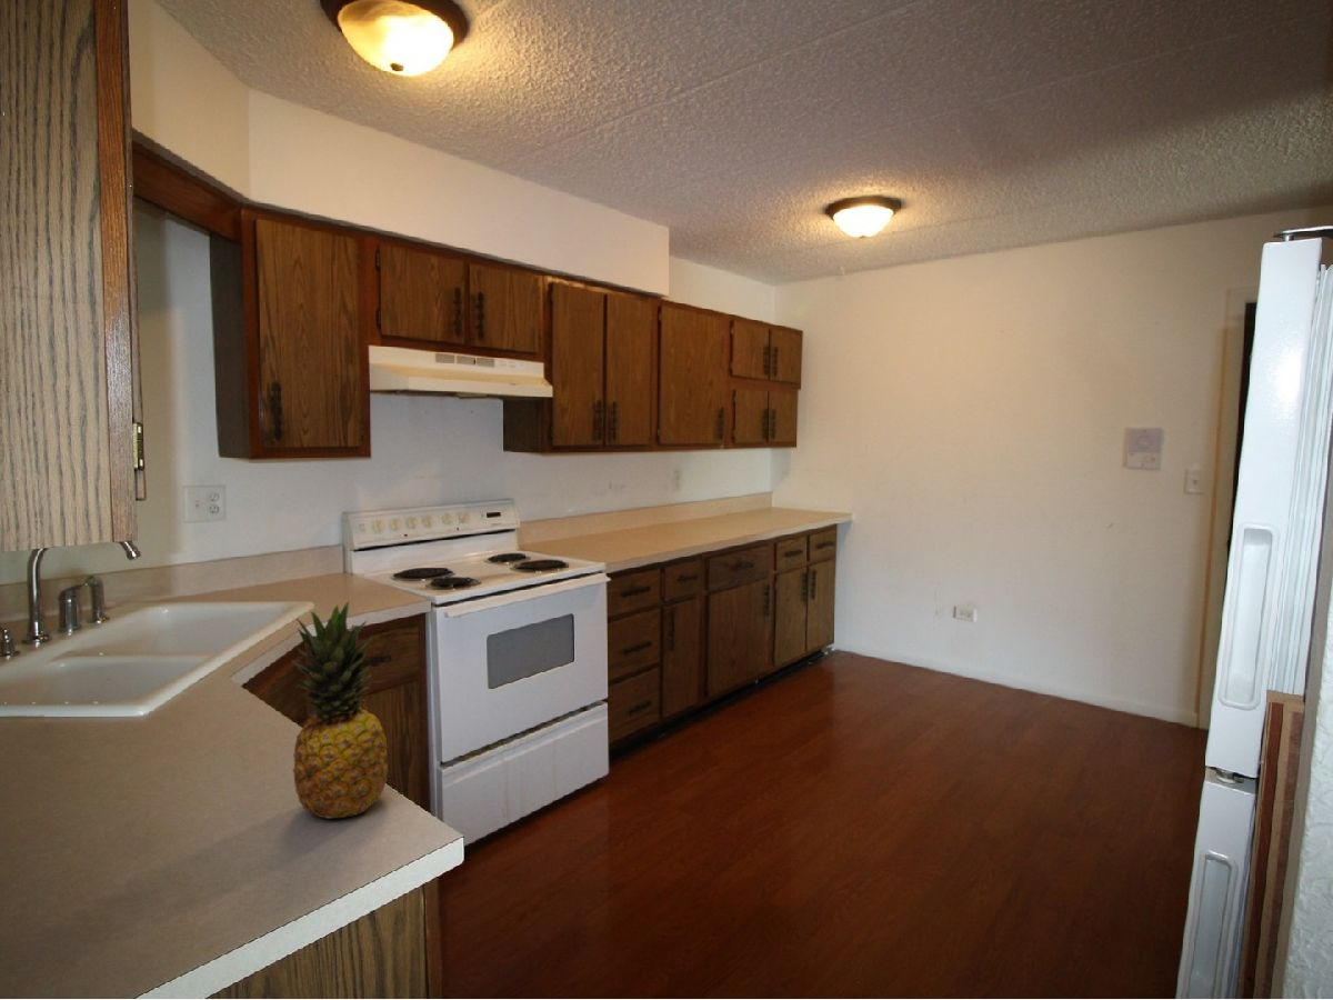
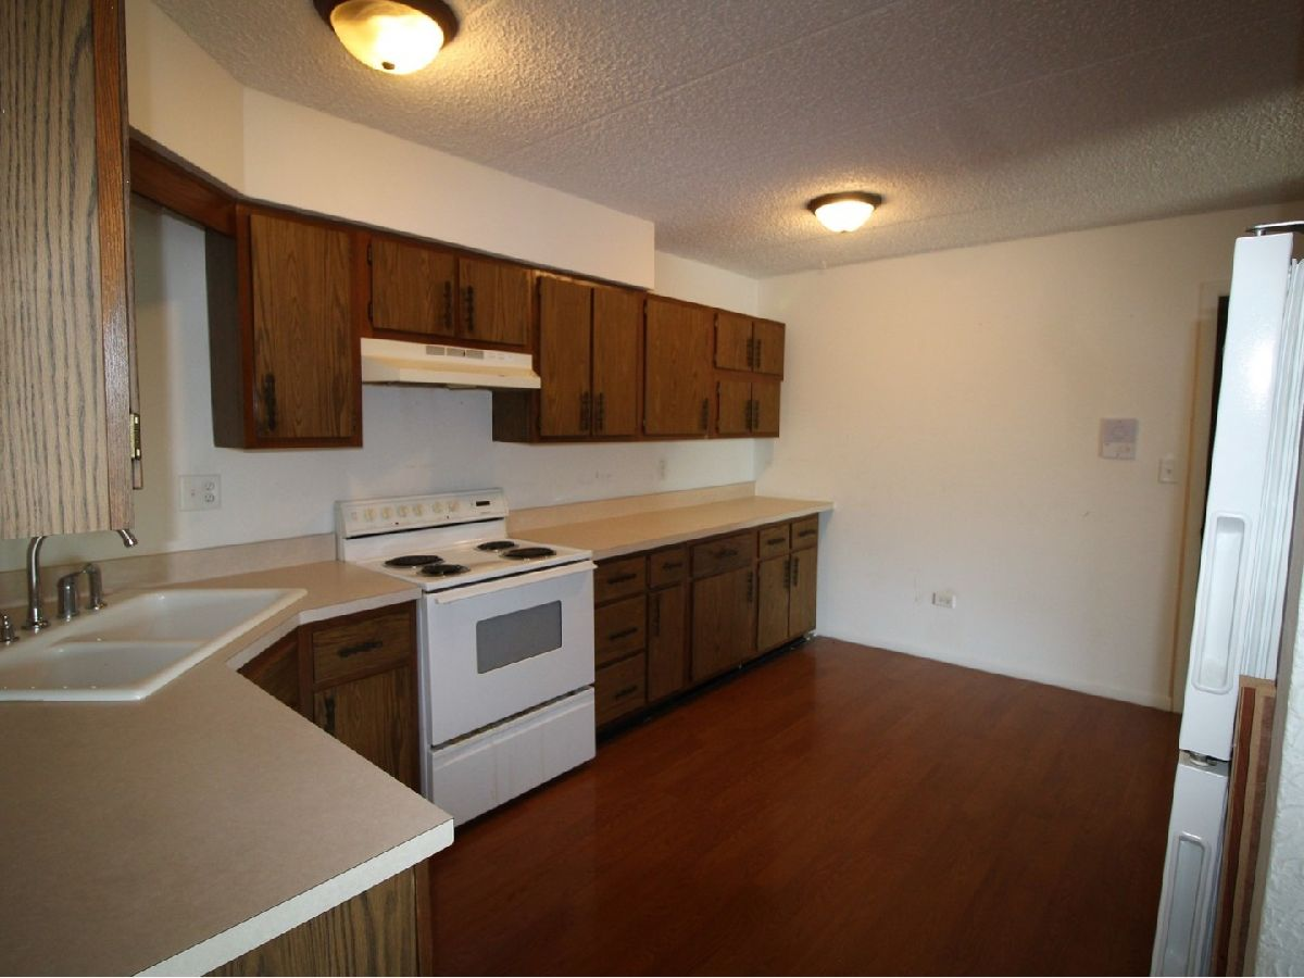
- fruit (340, 704)
